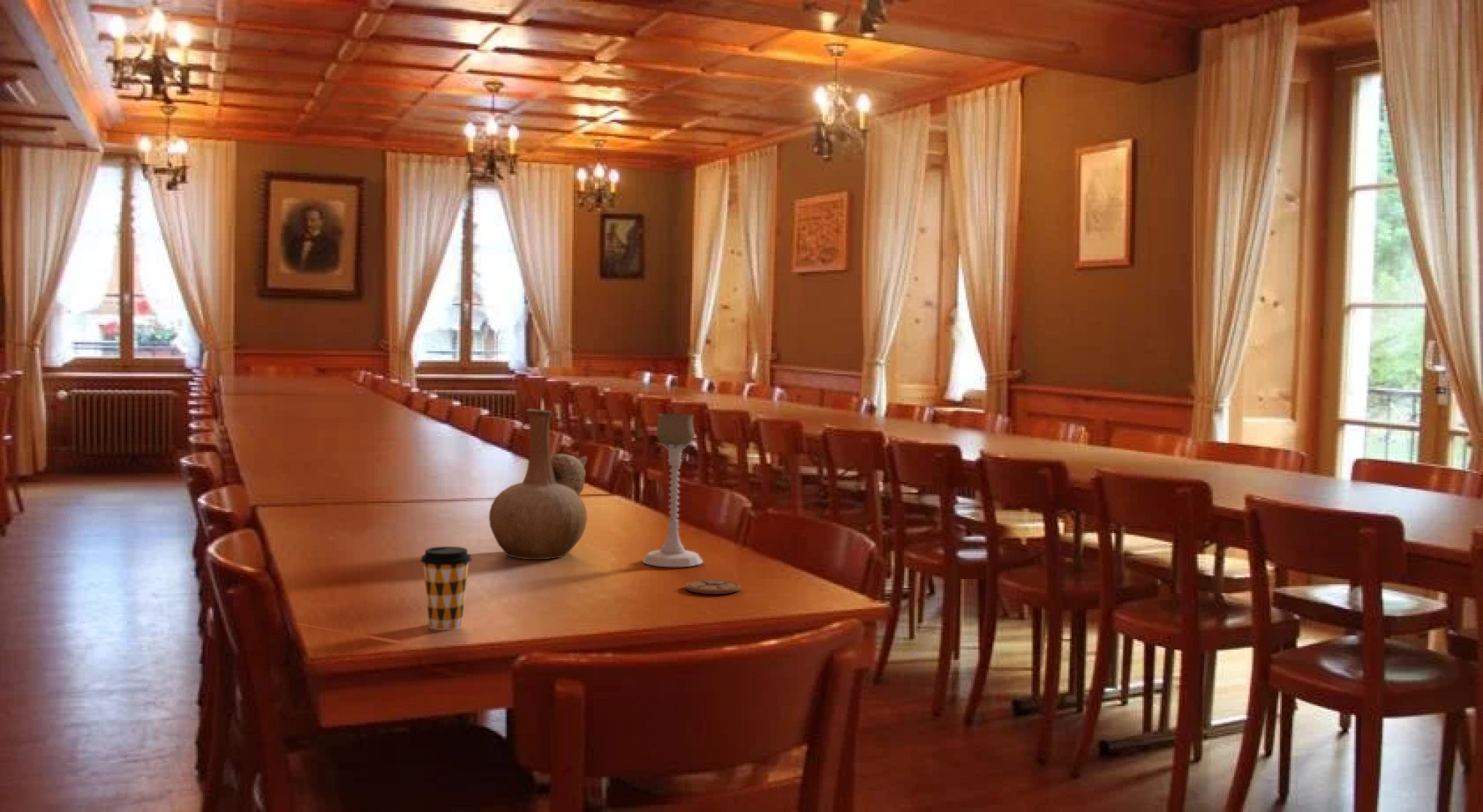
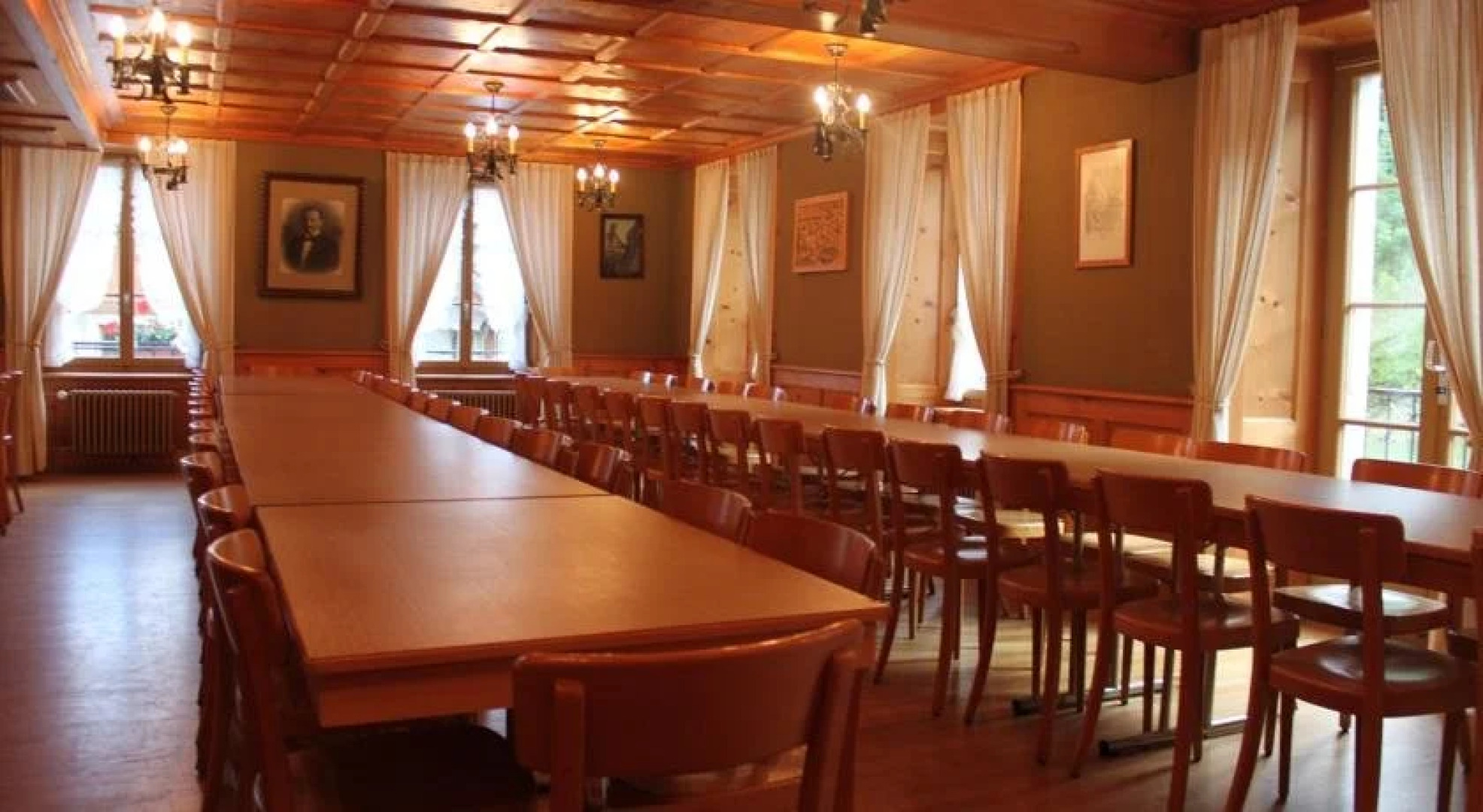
- candle holder (674, 488)
- coaster (712, 586)
- coffee cup (446, 588)
- vase (544, 480)
